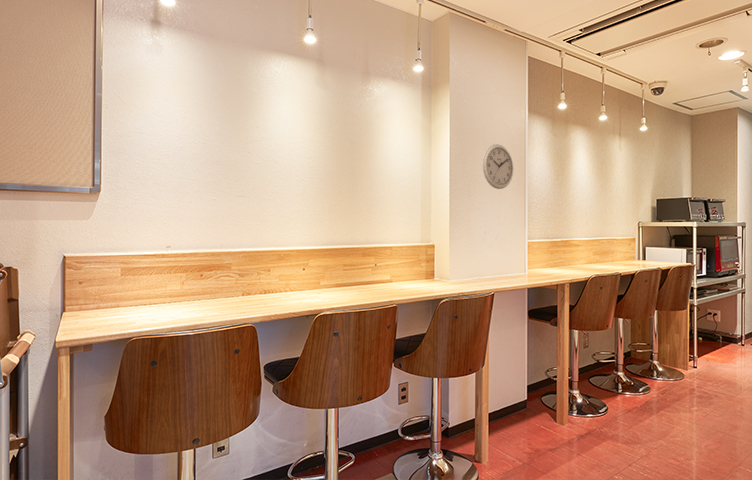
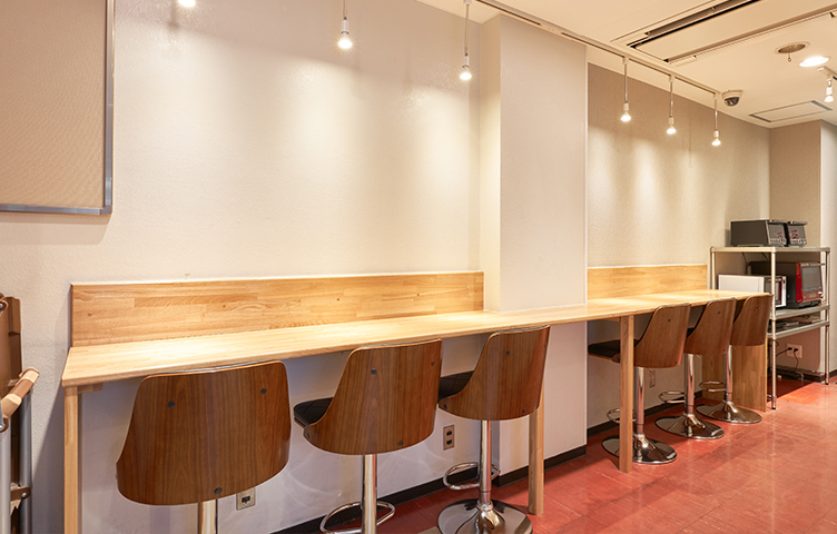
- wall clock (499, 166)
